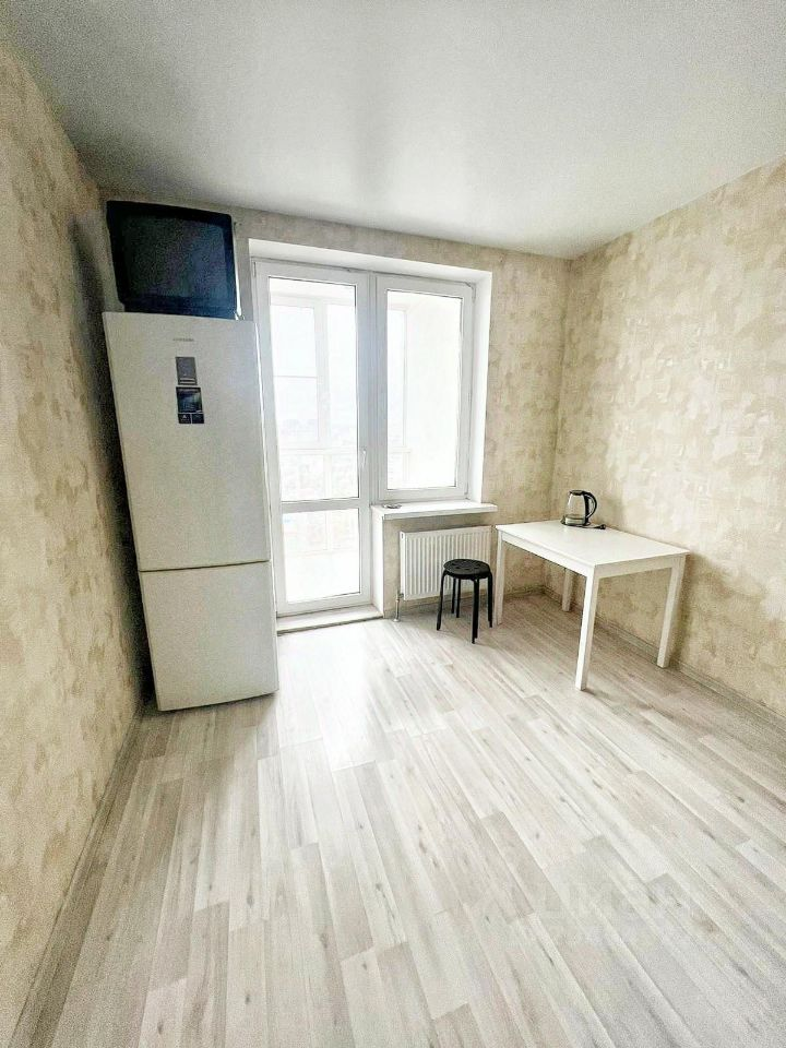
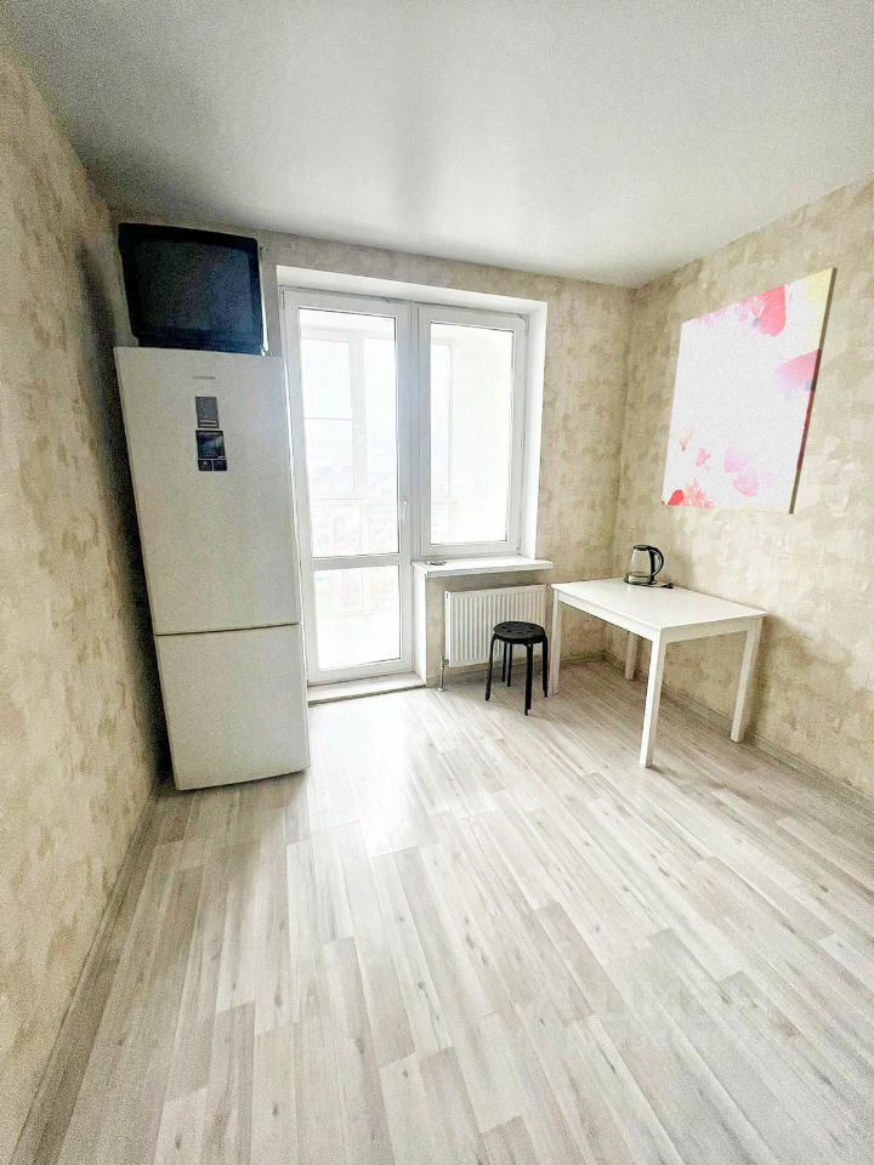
+ wall art (732, 409)
